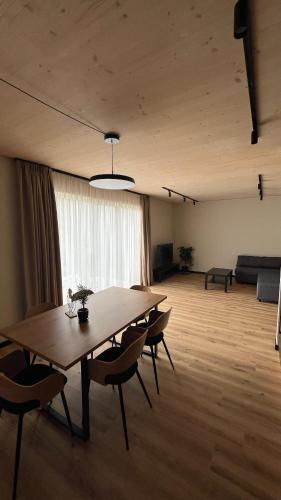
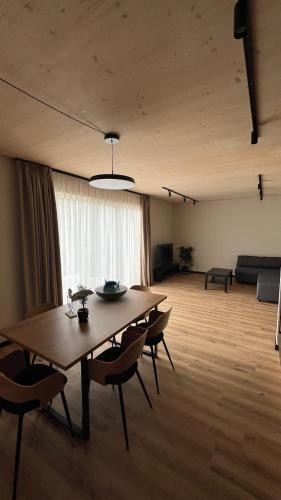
+ decorative bowl (111, 288)
